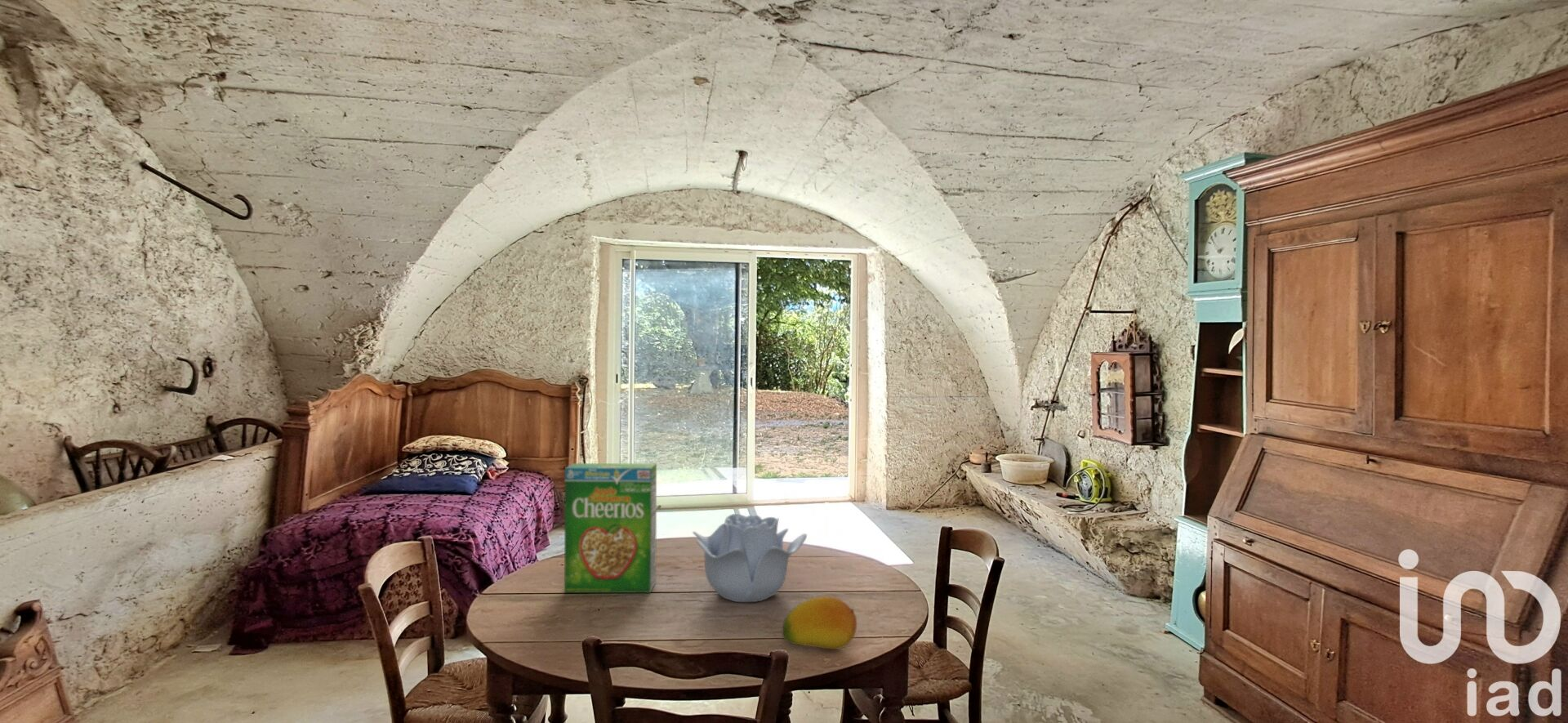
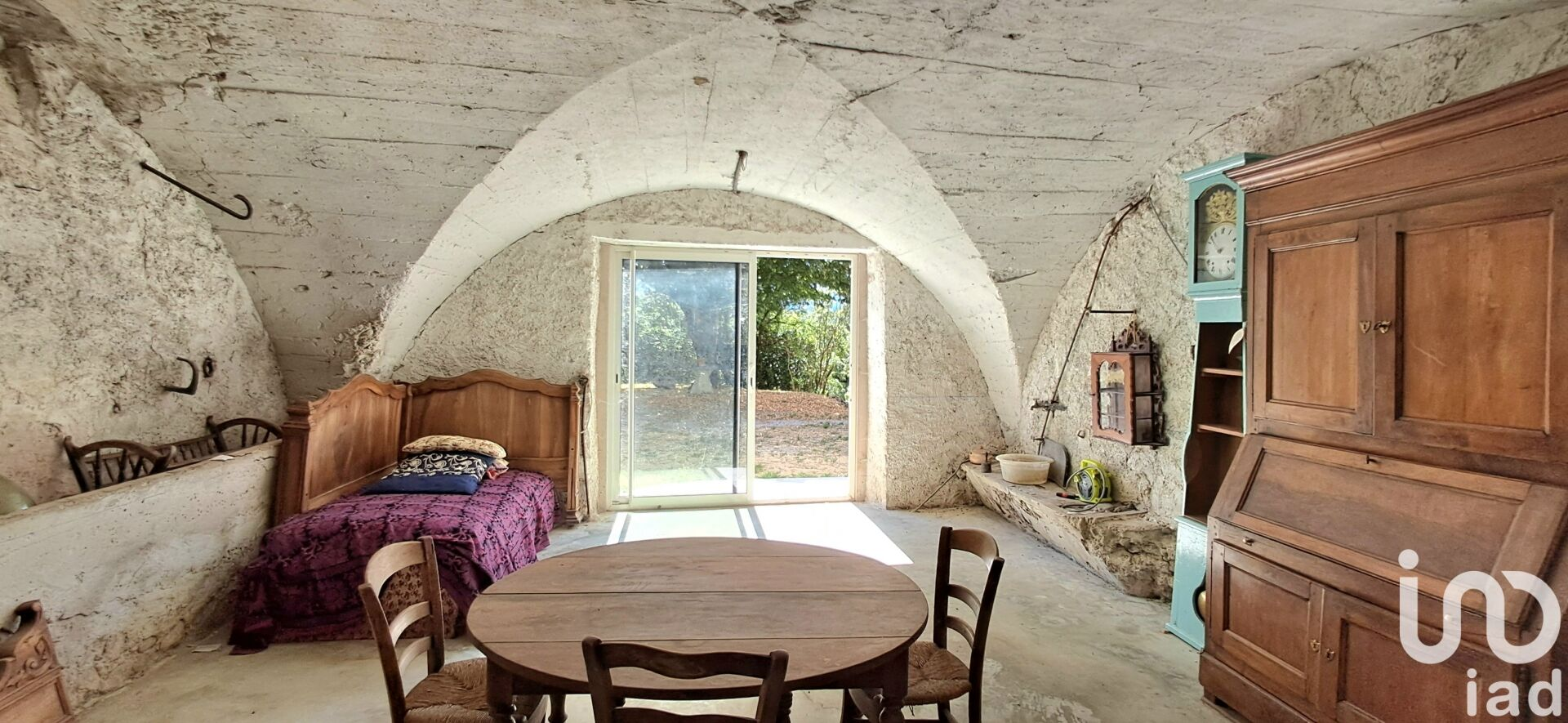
- decorative bowl (746, 556)
- cereal box (611, 526)
- fruit (819, 622)
